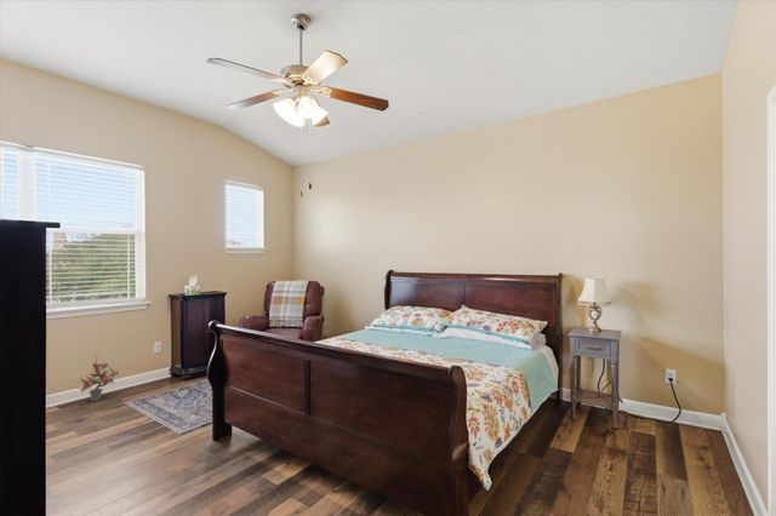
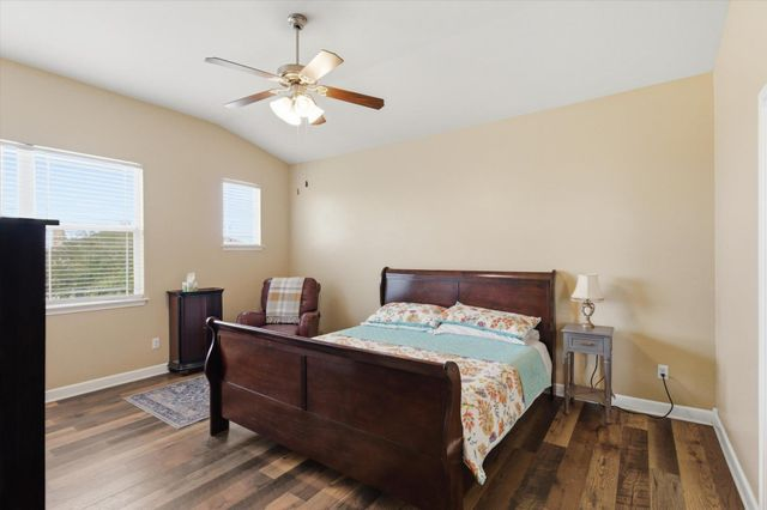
- potted plant (97, 375)
